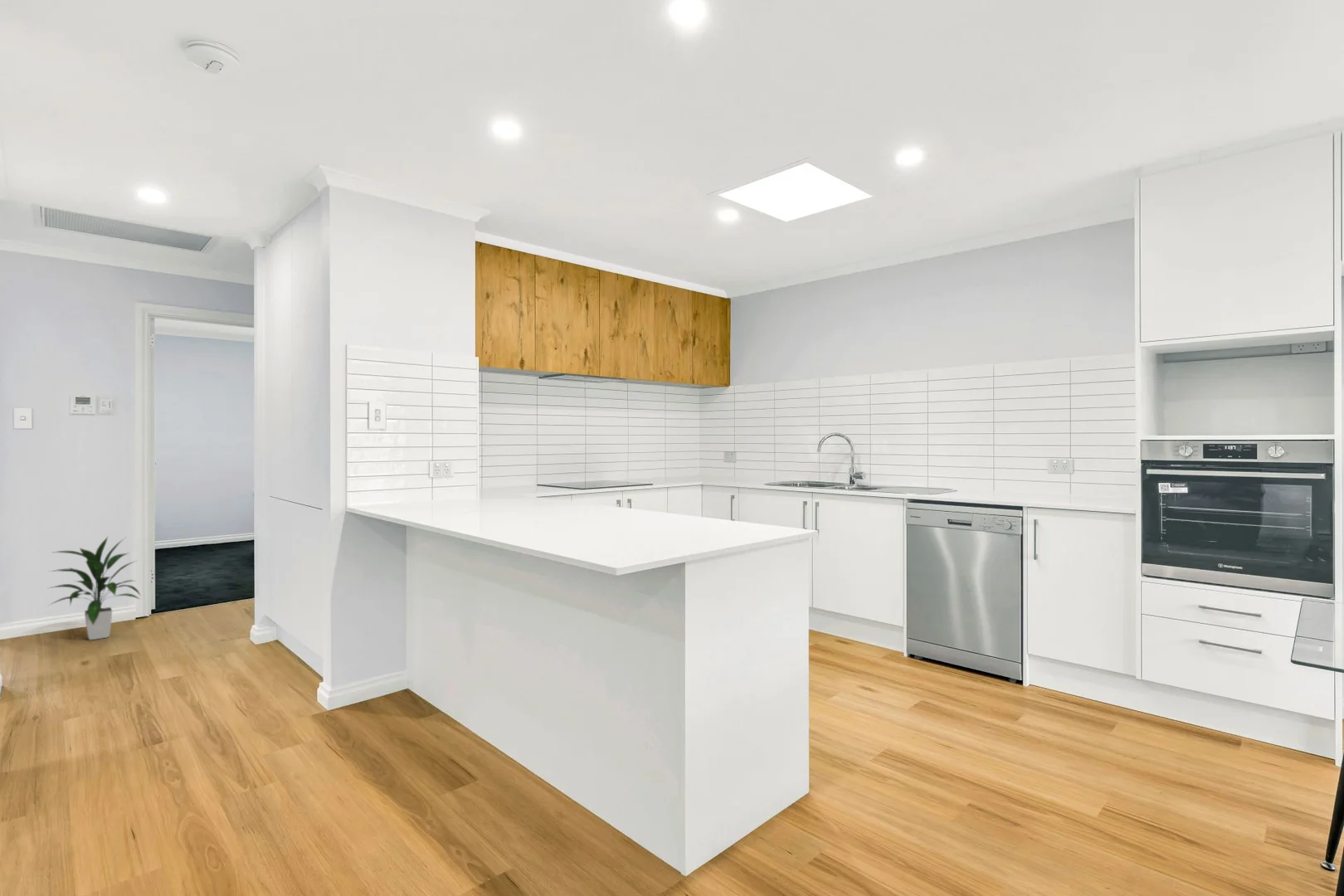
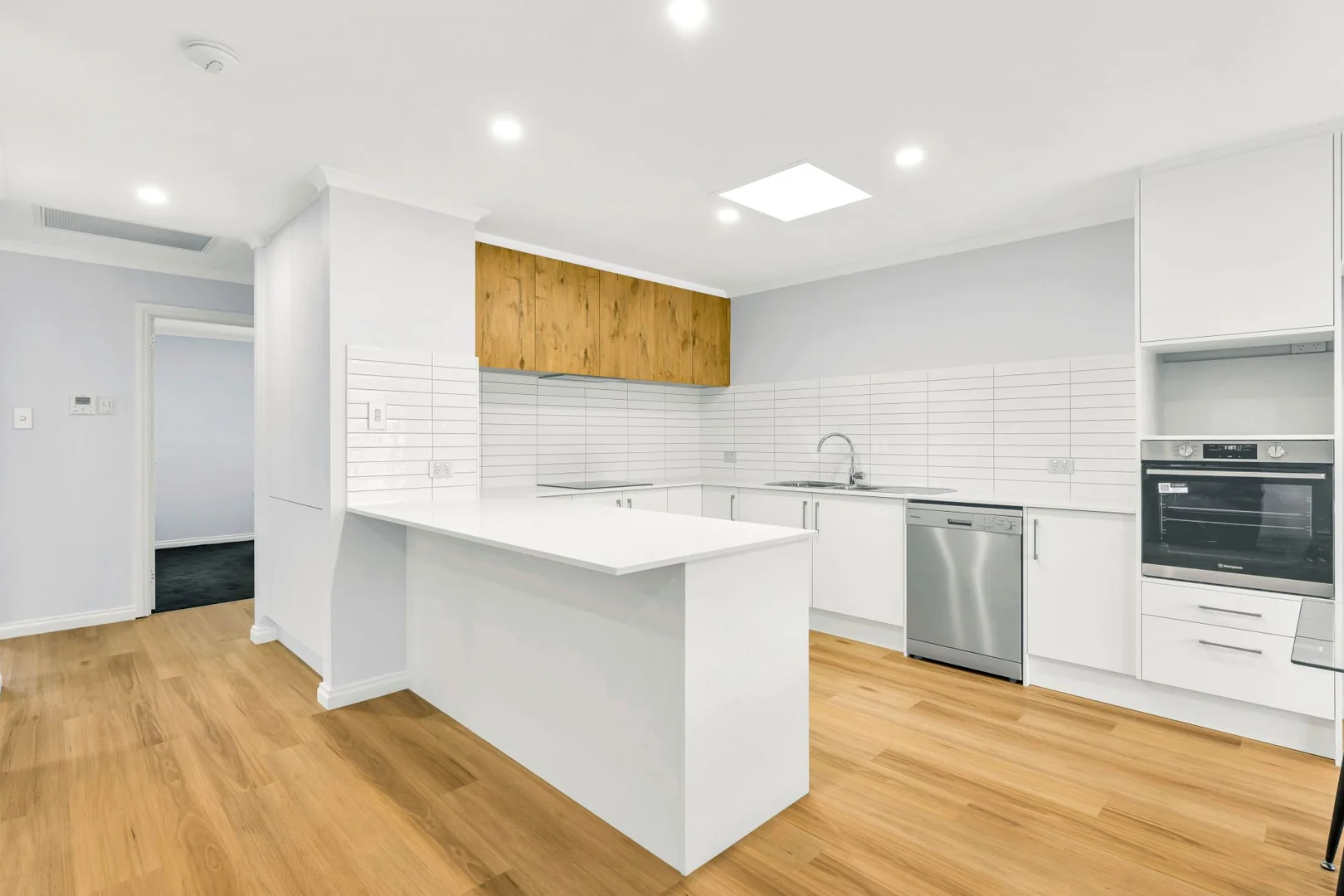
- indoor plant (95, 587)
